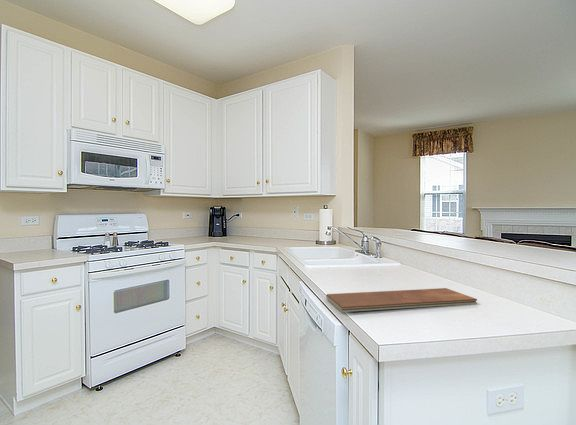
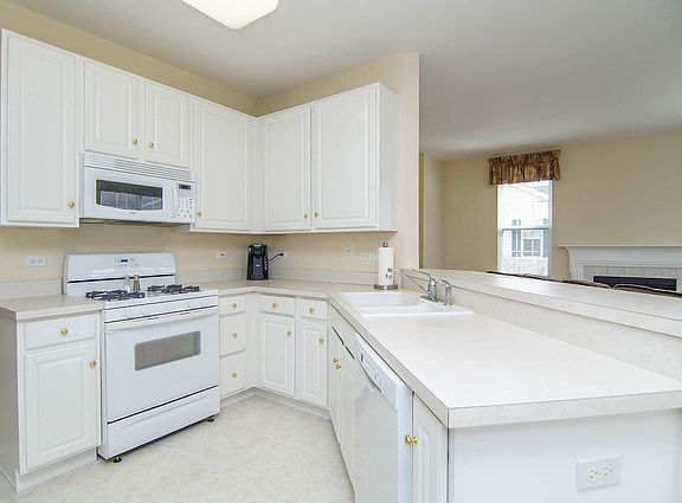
- chopping board (399, 298)
